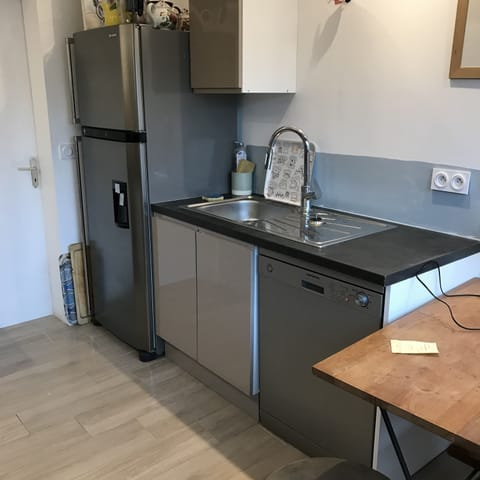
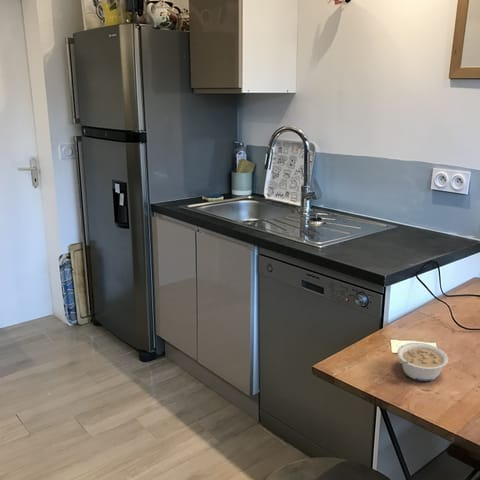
+ legume (421, 362)
